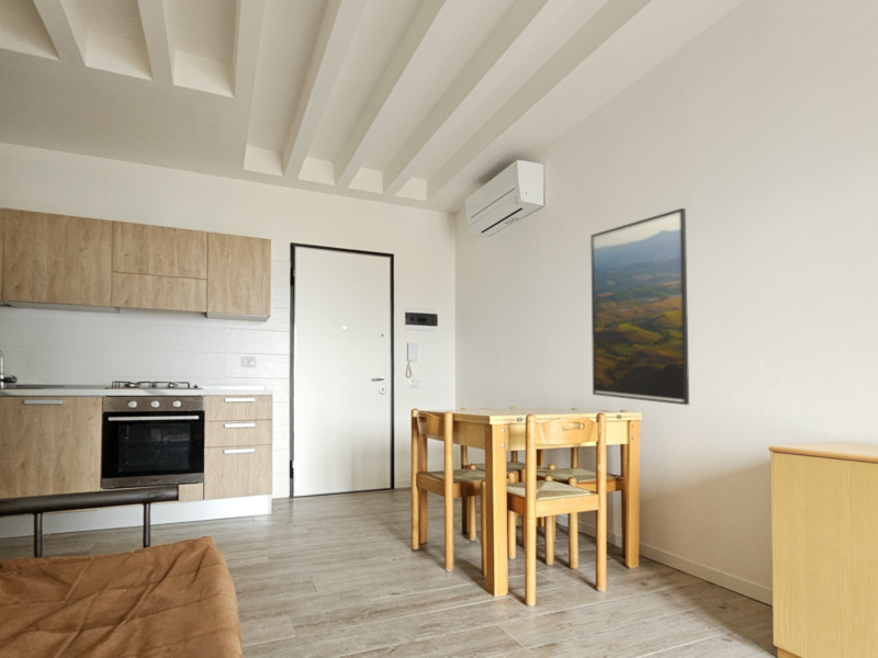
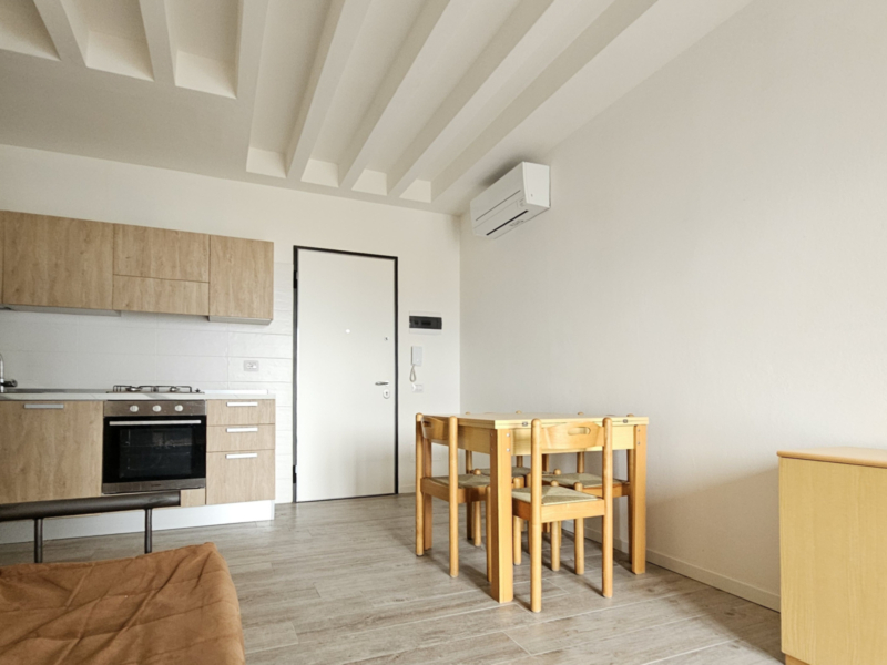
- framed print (634, 310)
